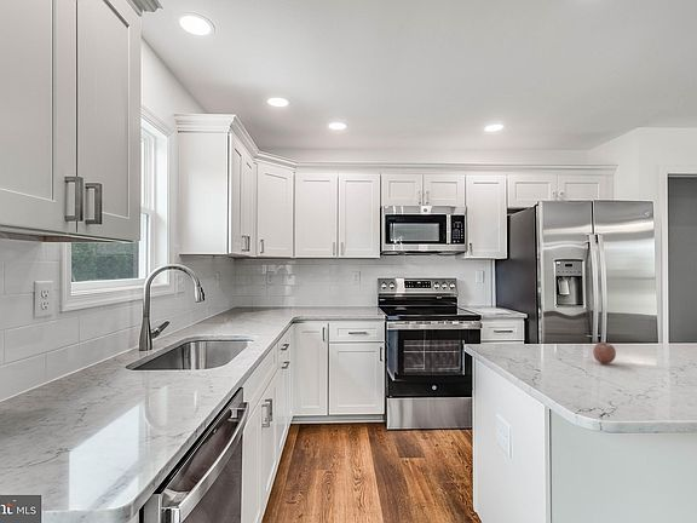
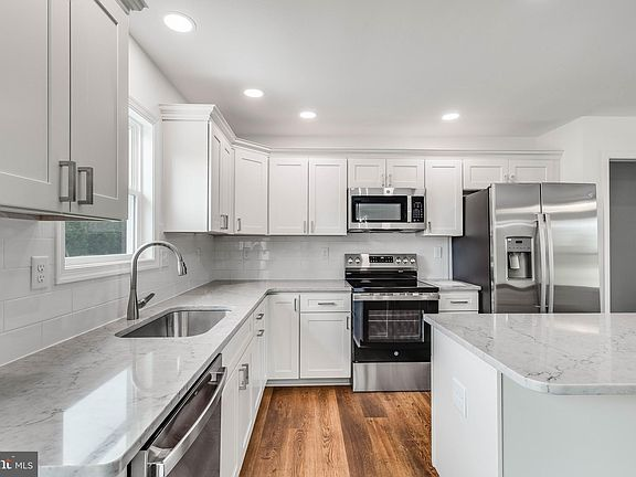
- fruit (604, 352)
